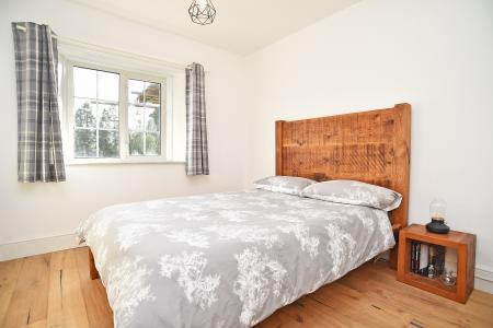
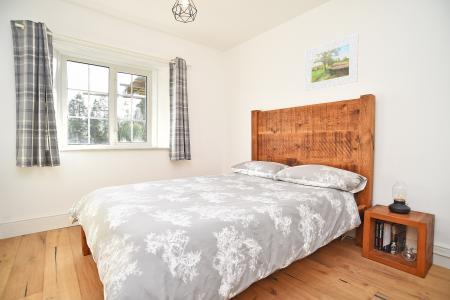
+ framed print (329, 64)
